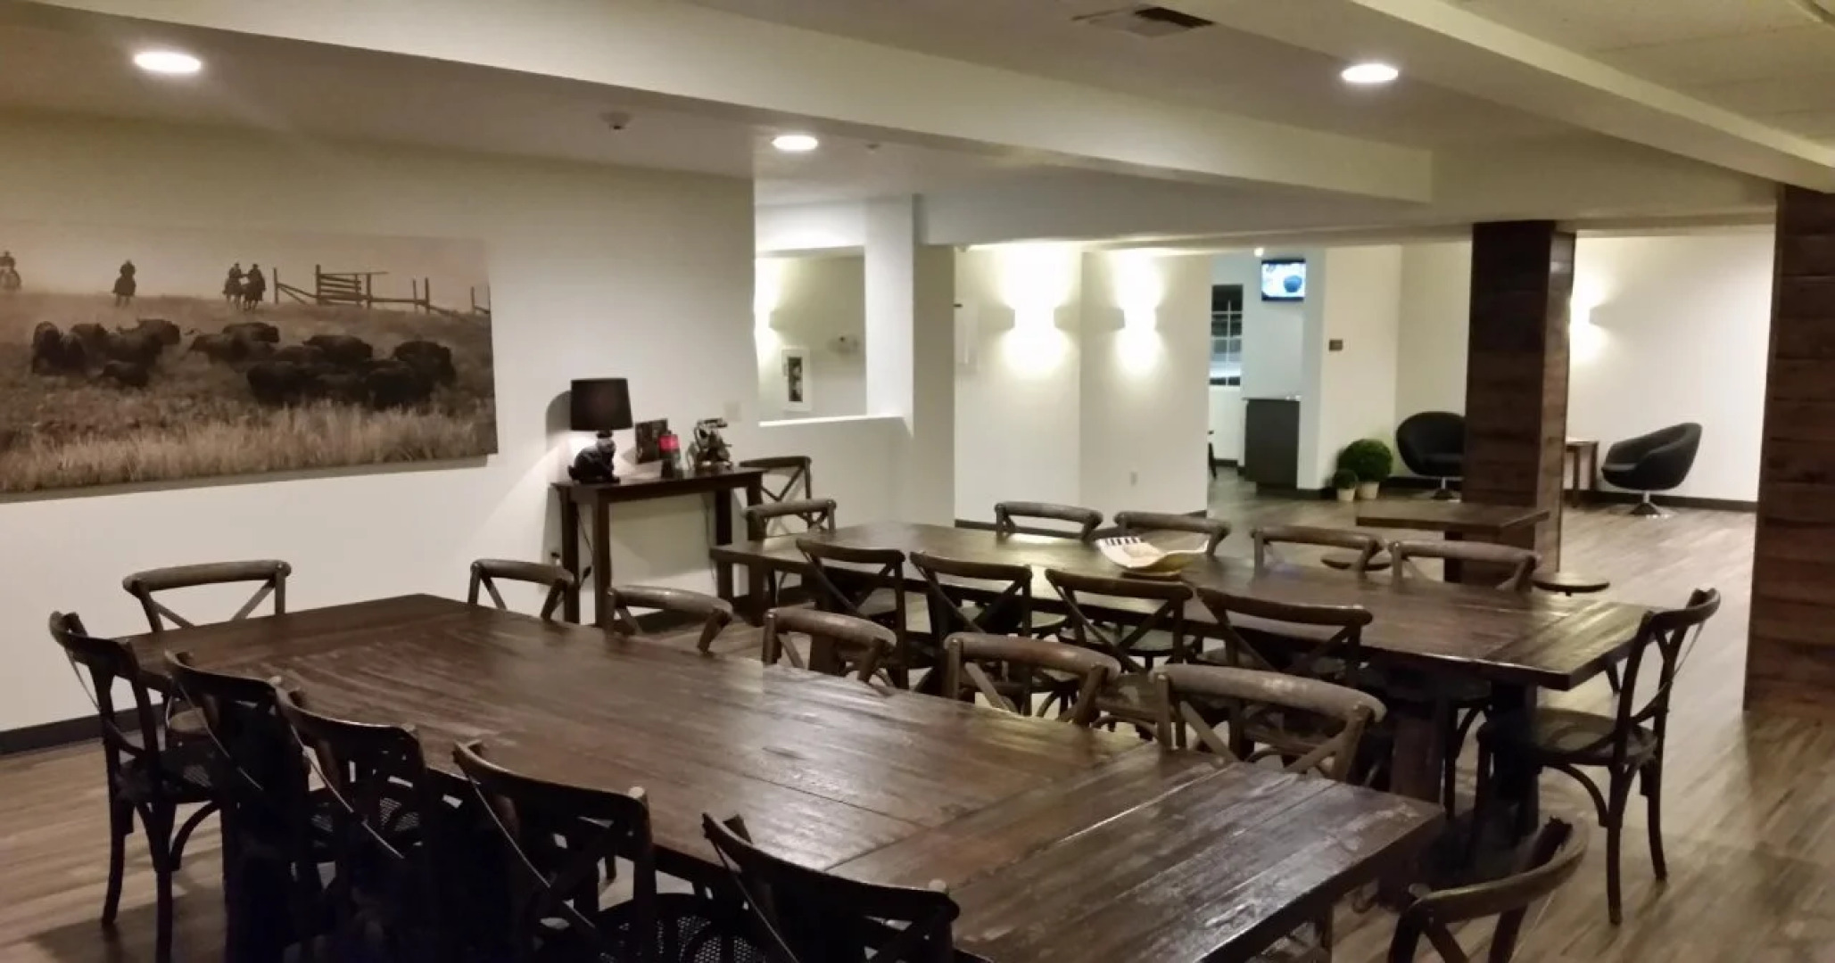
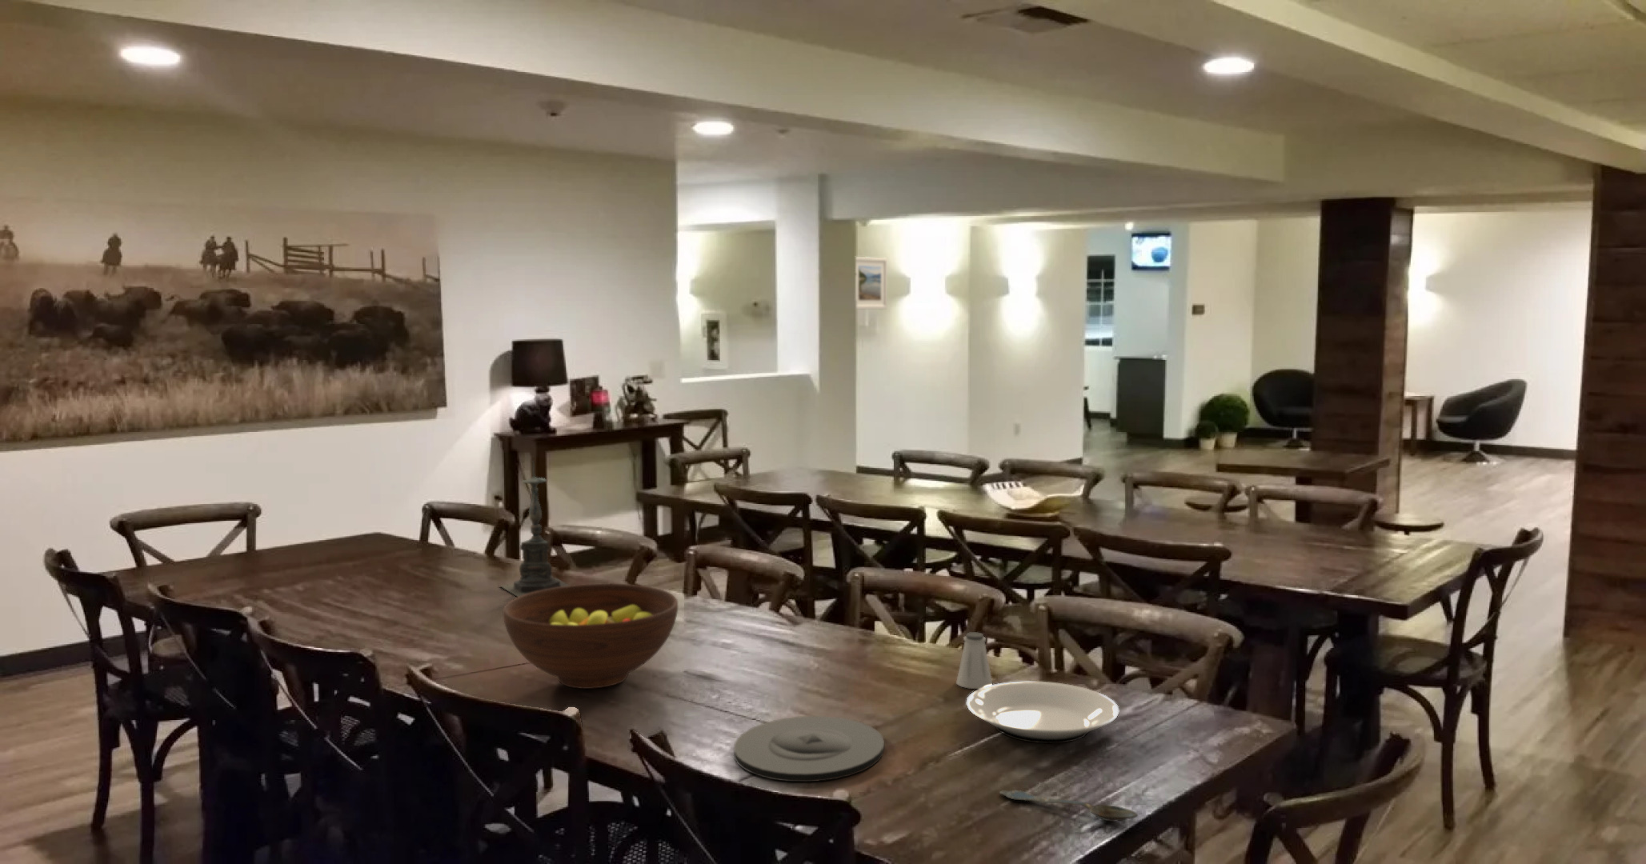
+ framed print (869, 283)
+ saltshaker (974, 658)
+ plate (1041, 715)
+ spoon (1066, 803)
+ plate (809, 741)
+ fruit bowl (592, 642)
+ candle holder (537, 524)
